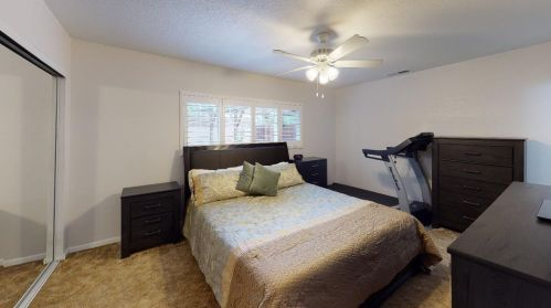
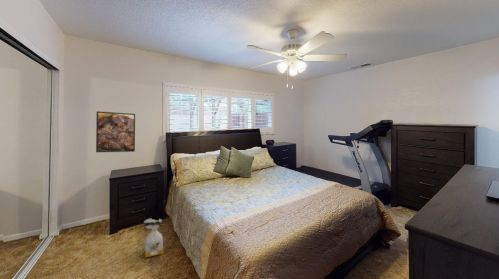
+ bag (153, 235)
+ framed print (116, 132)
